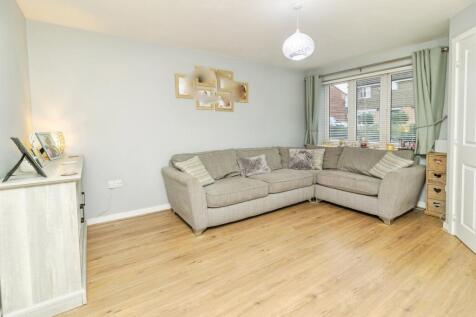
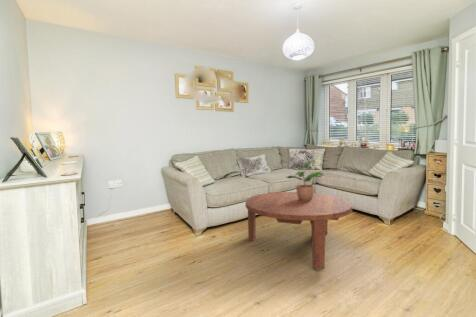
+ coffee table (296, 223)
+ potted plant (303, 180)
